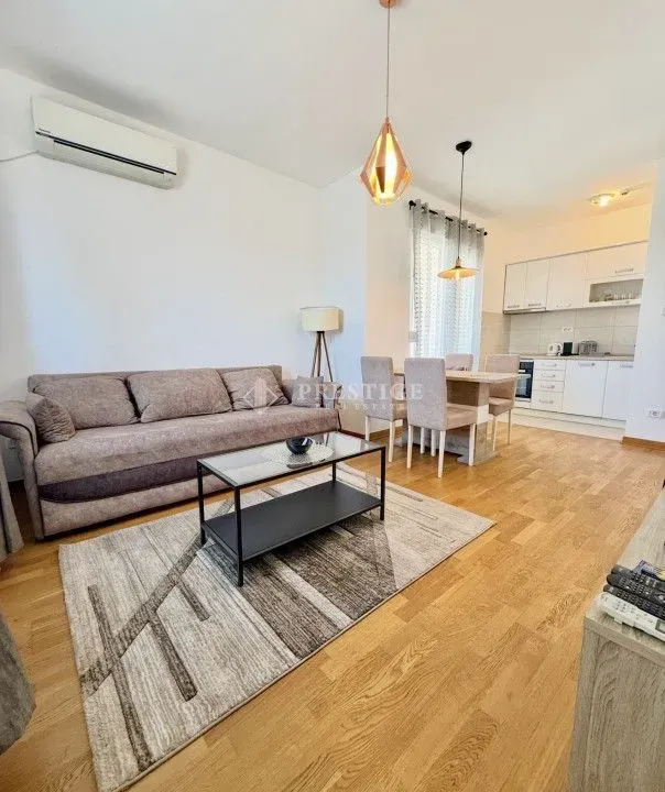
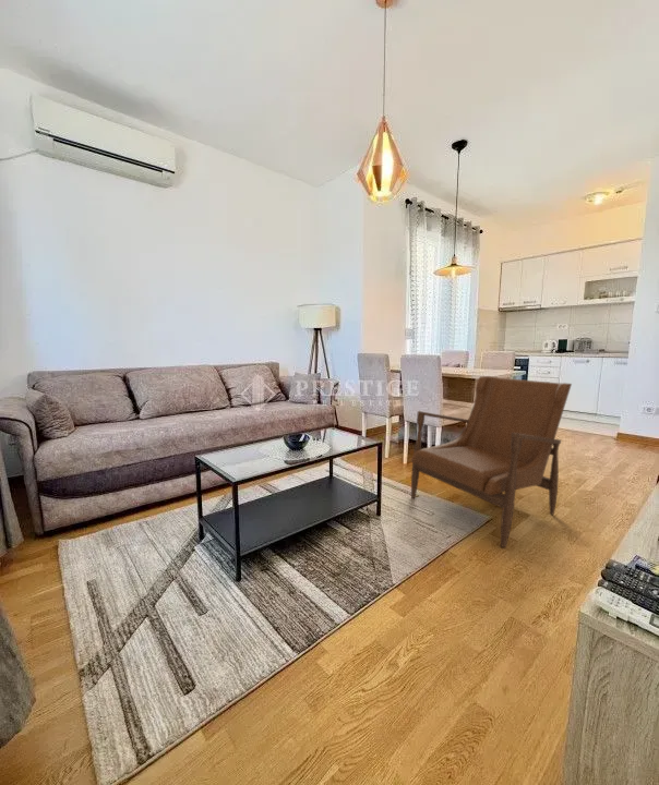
+ armchair (489, 446)
